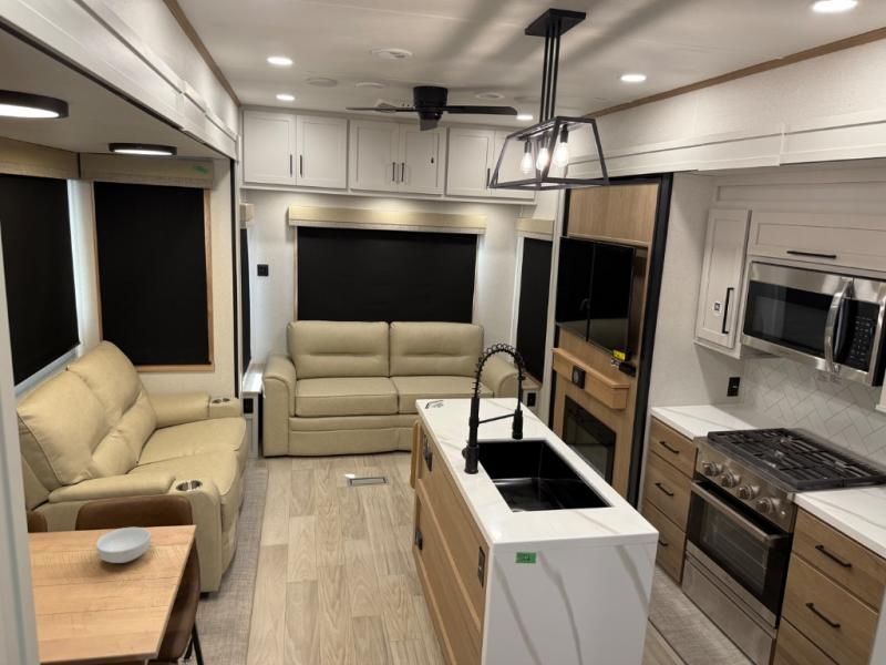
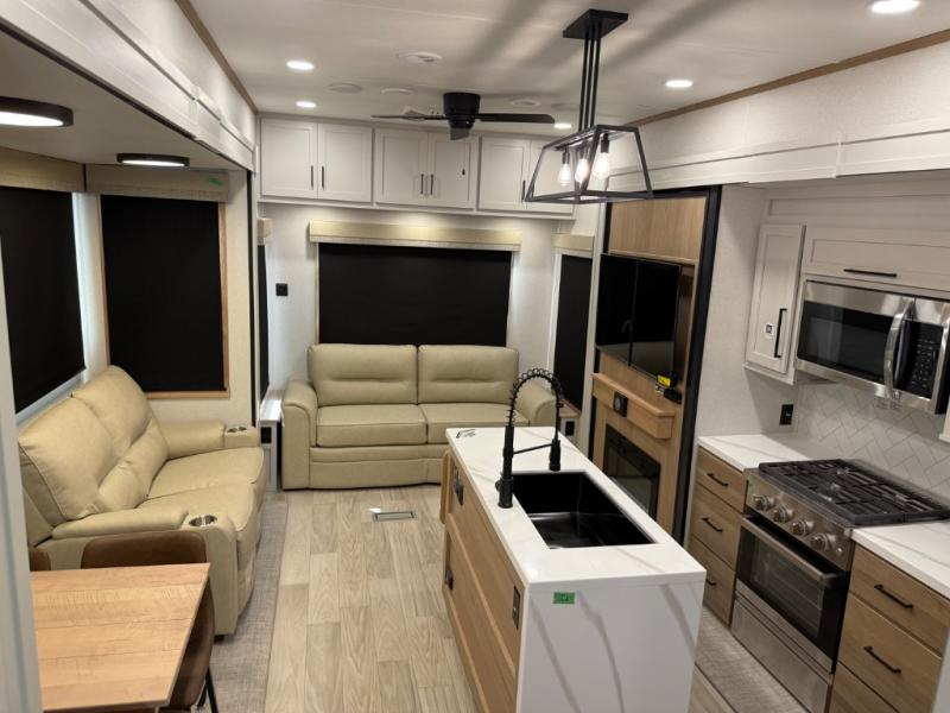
- cereal bowl (124, 548)
